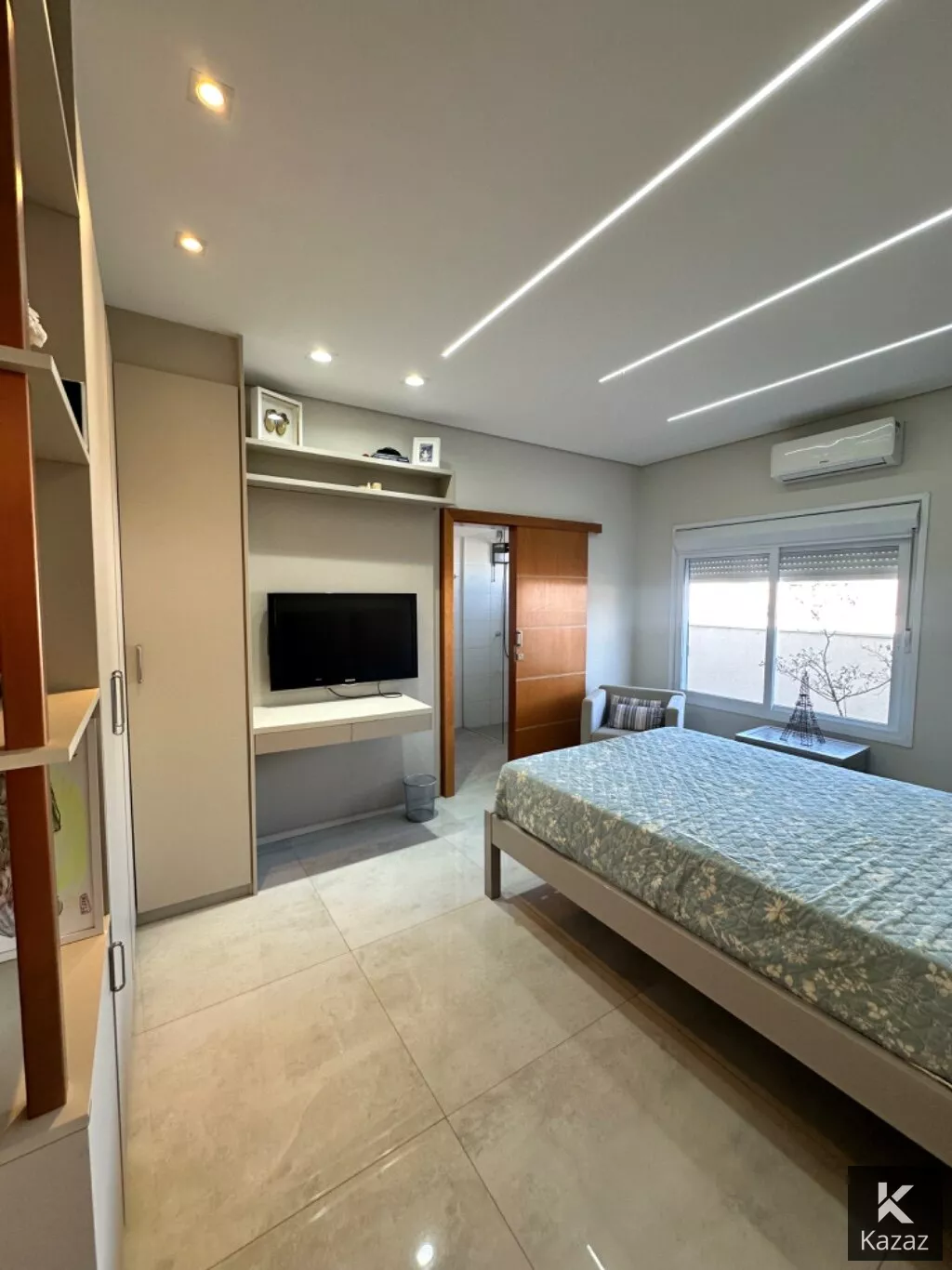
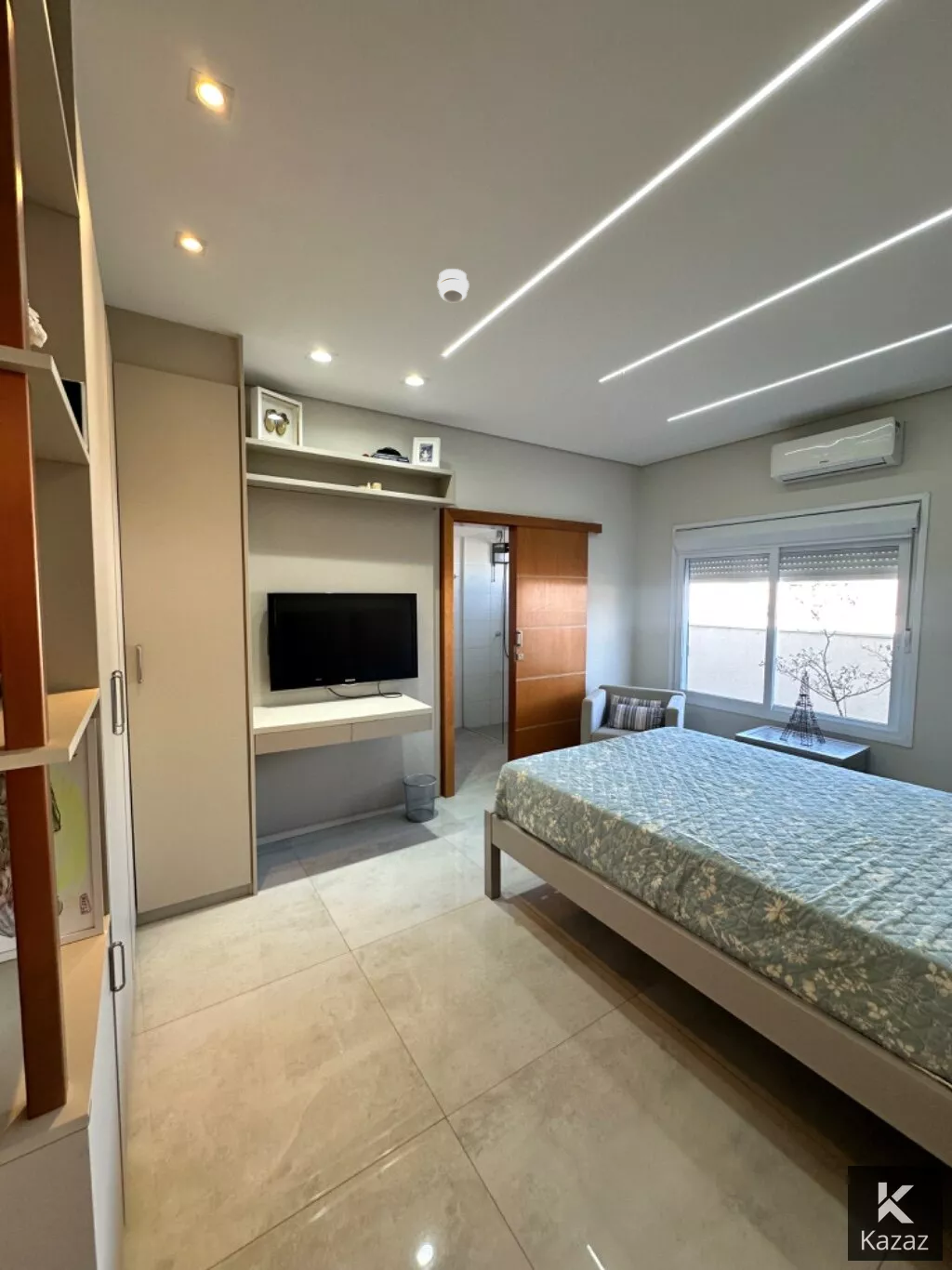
+ smoke detector (453, 286)
